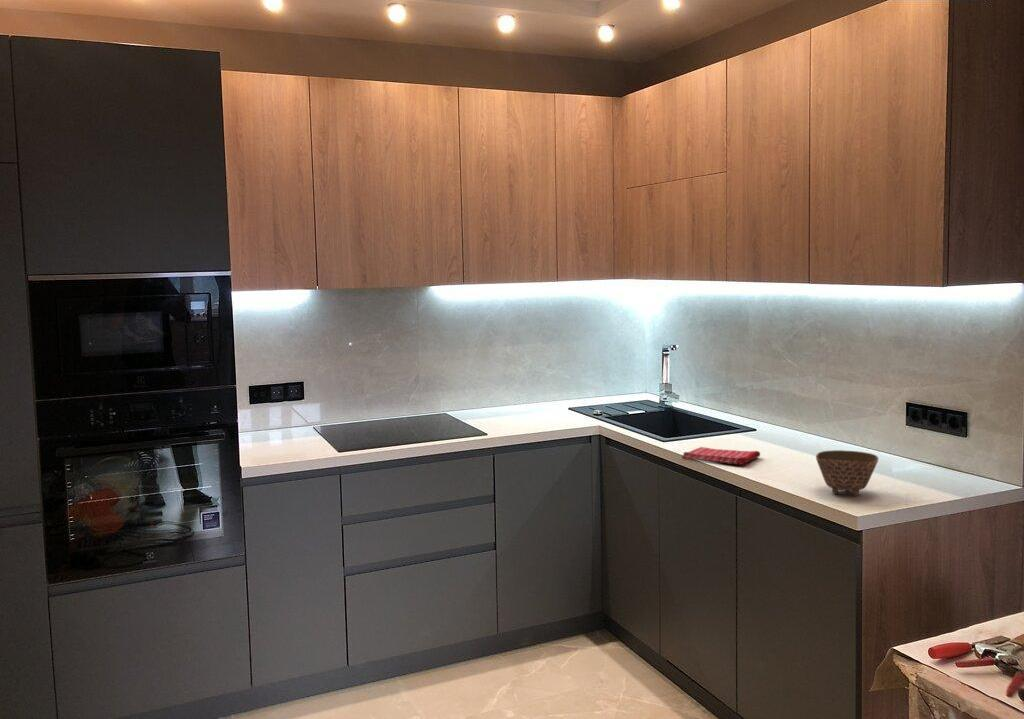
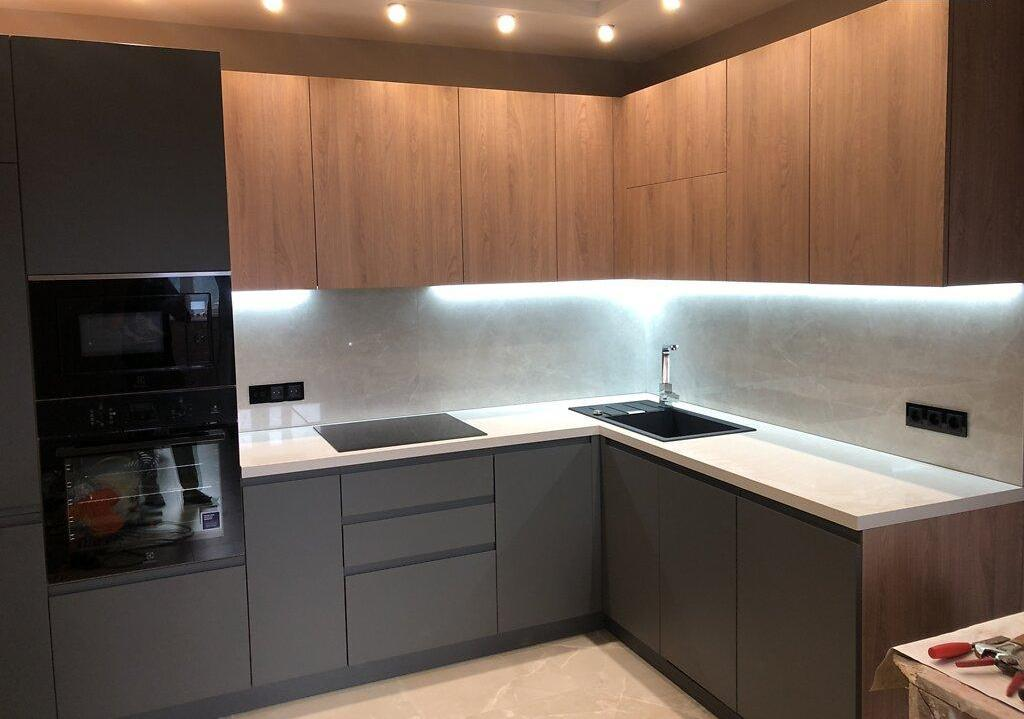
- bowl (845, 474)
- dish towel (721, 454)
